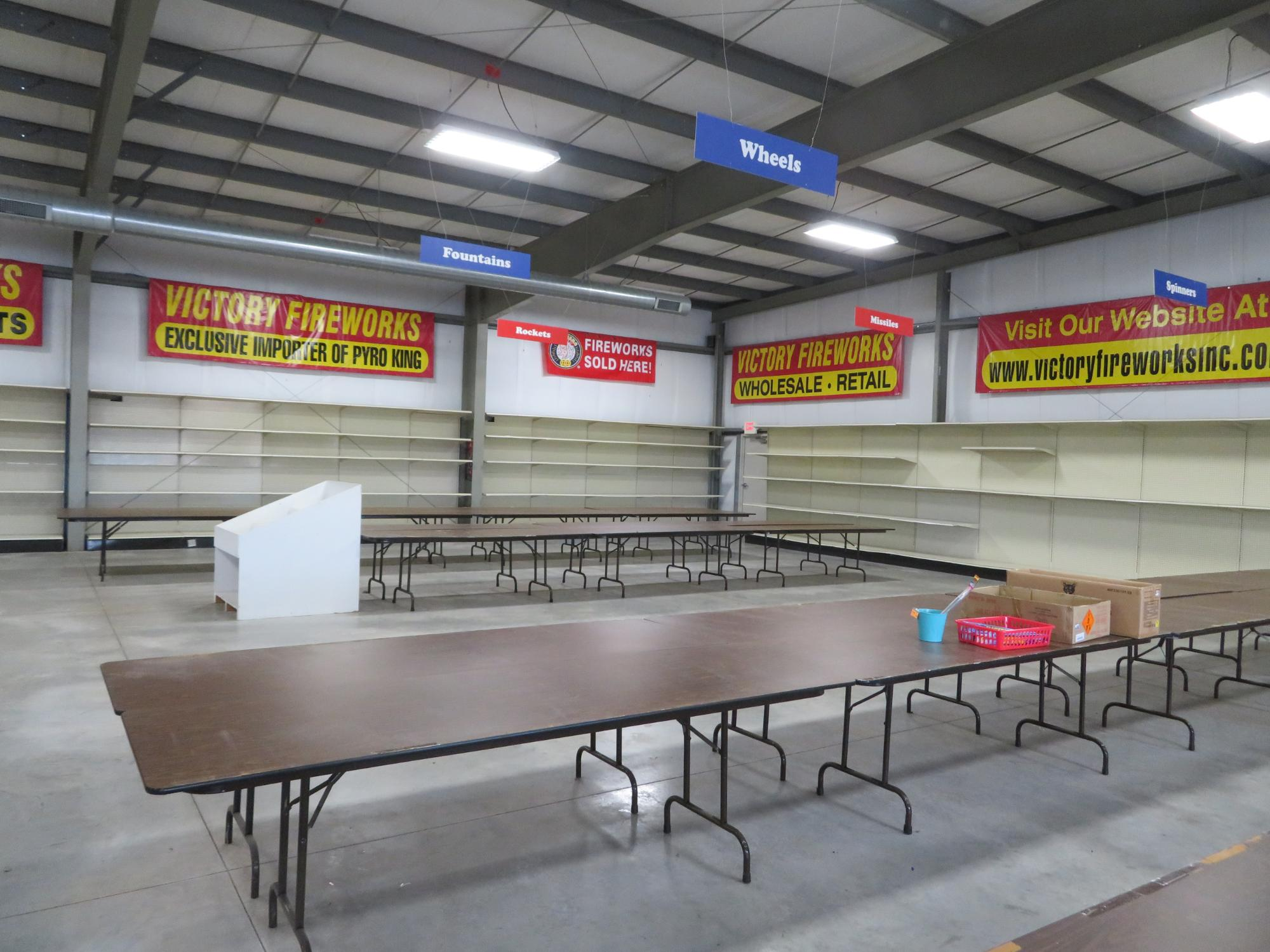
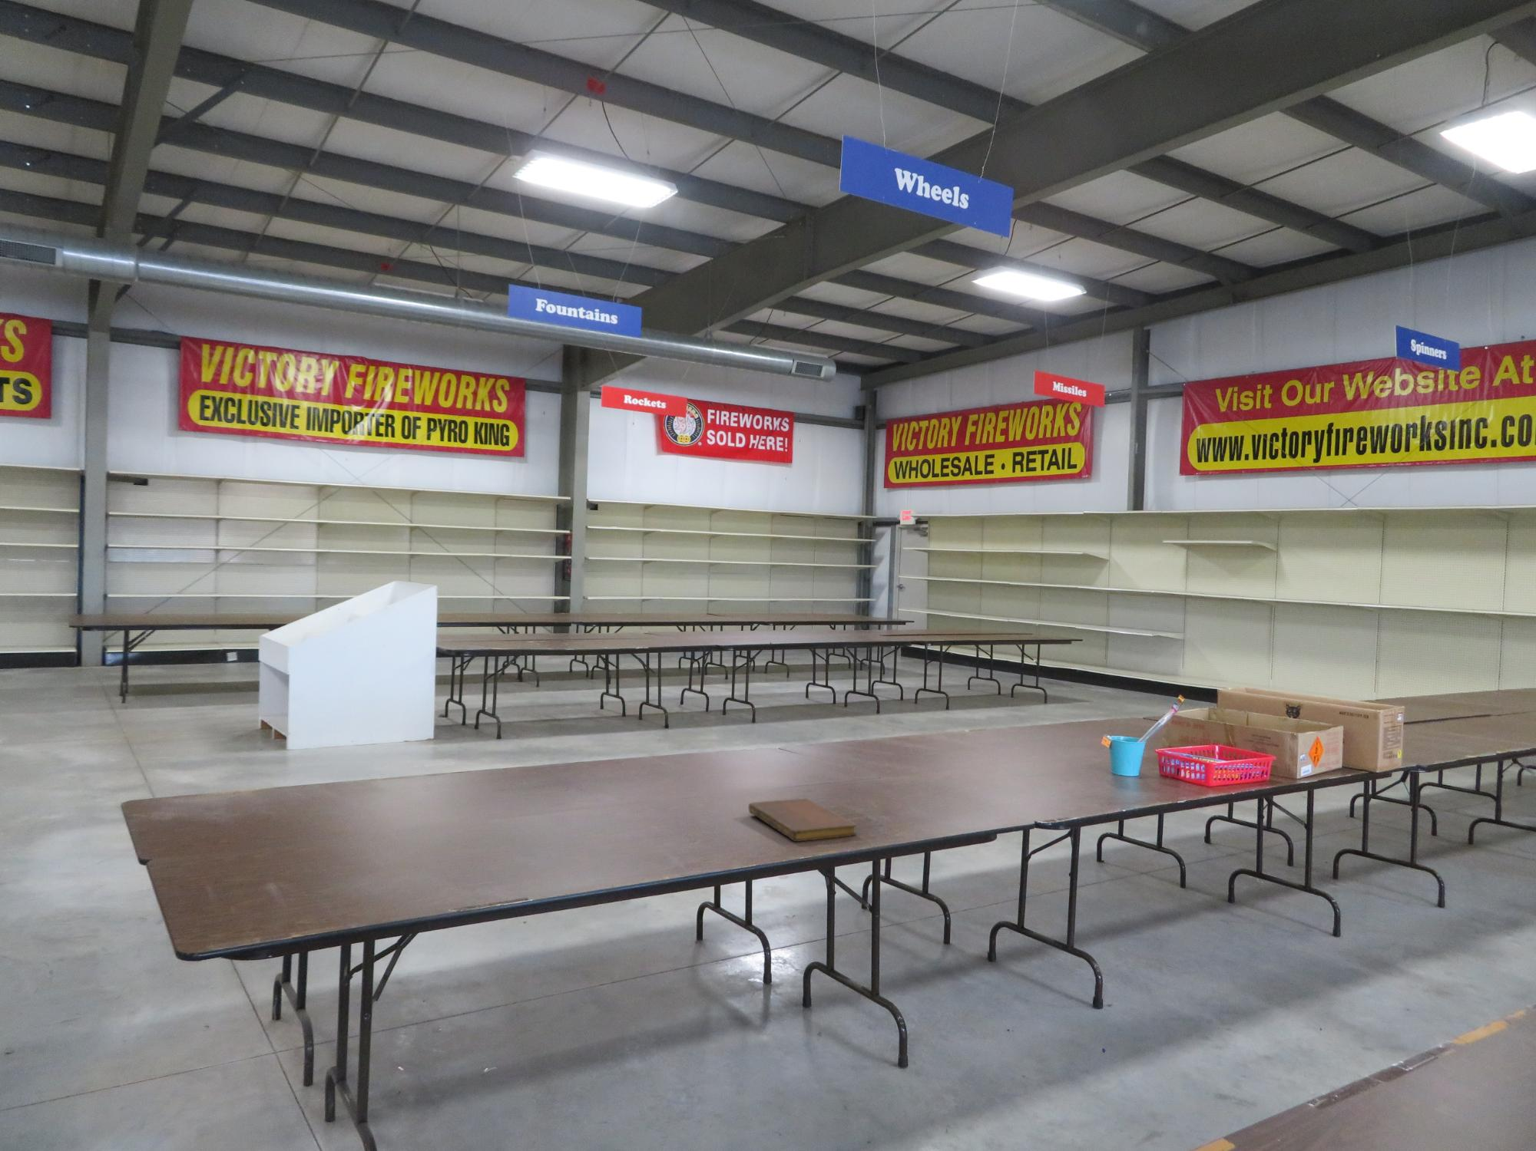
+ notebook (801, 819)
